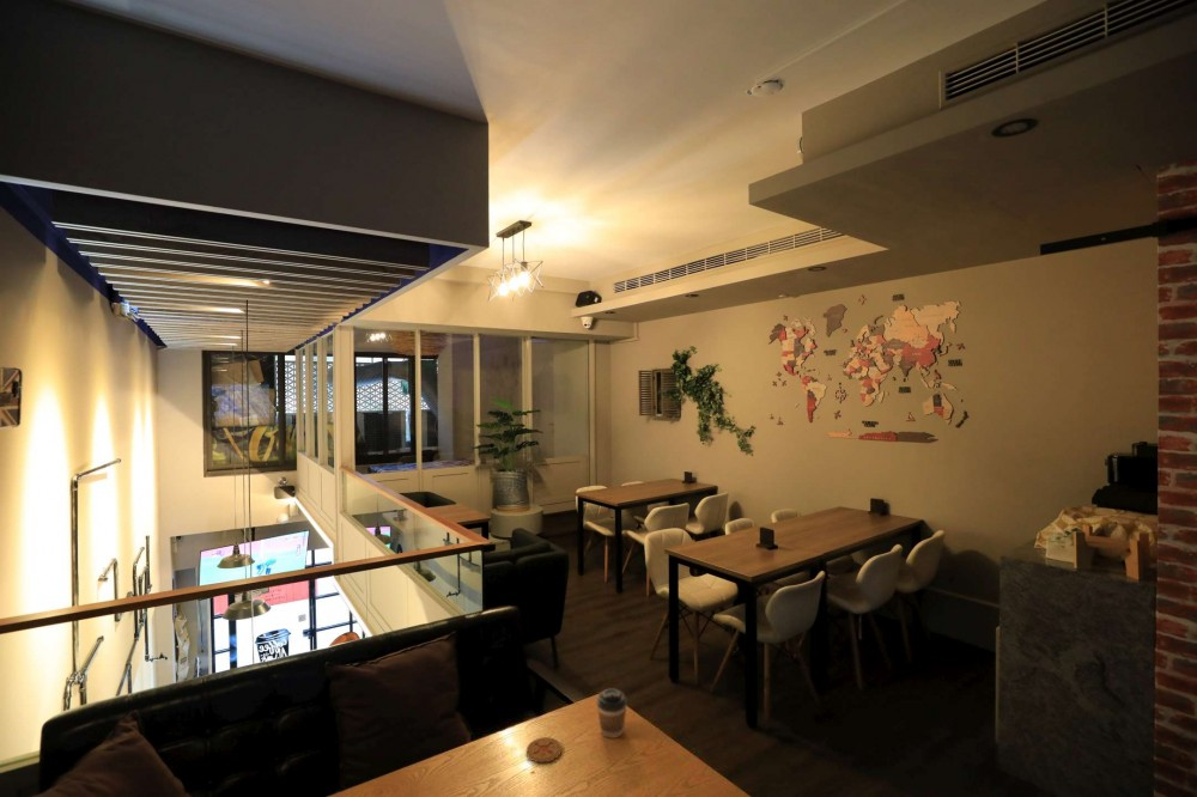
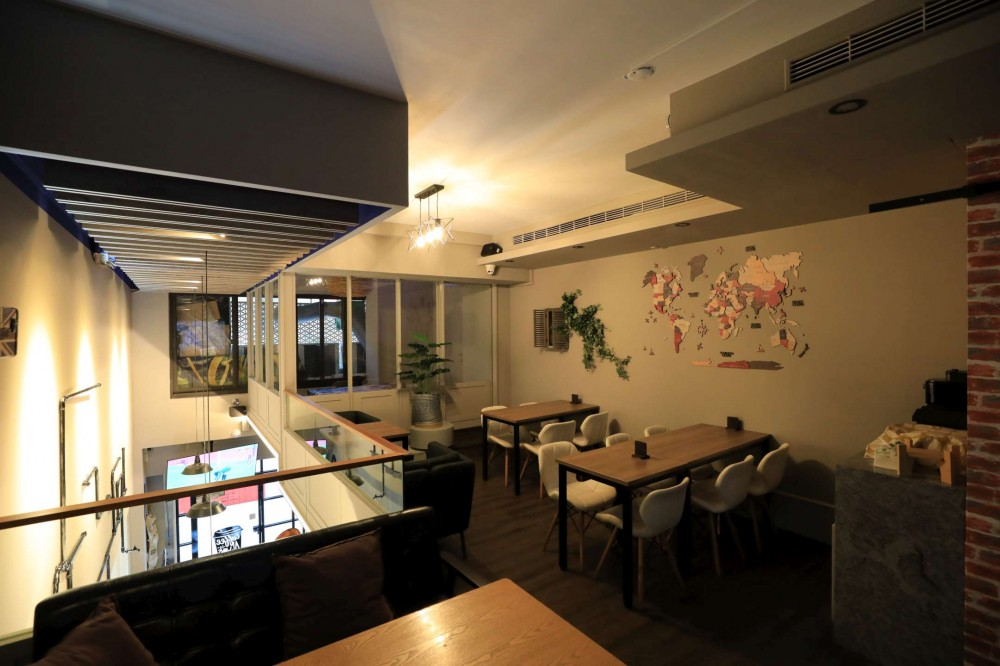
- coaster (543, 749)
- coffee cup (612, 710)
